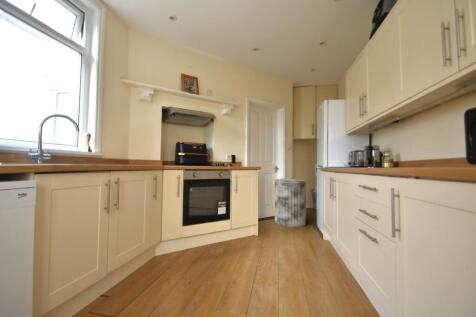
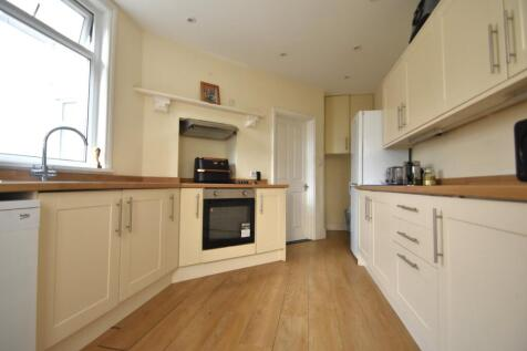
- trash can (290, 200)
